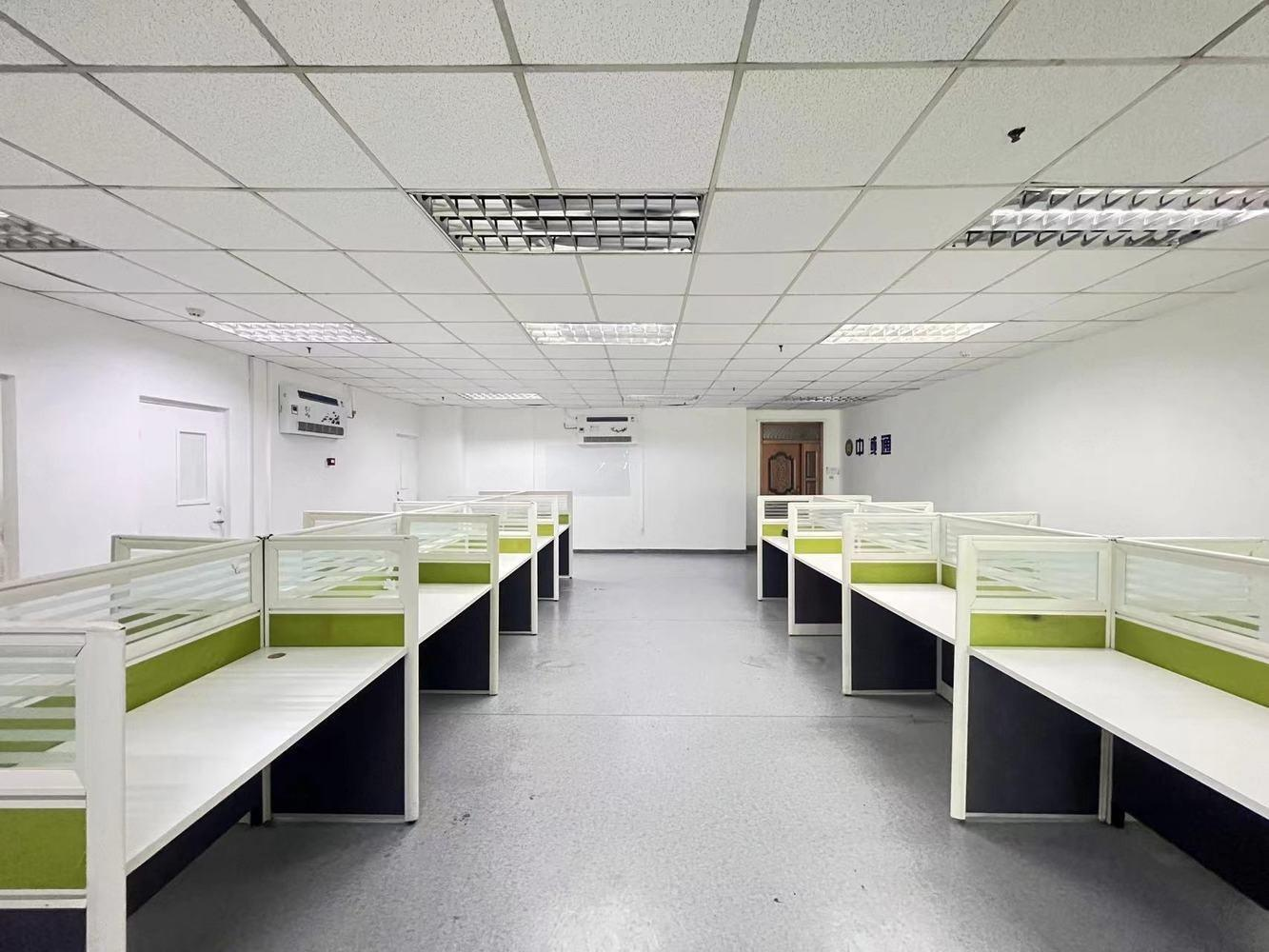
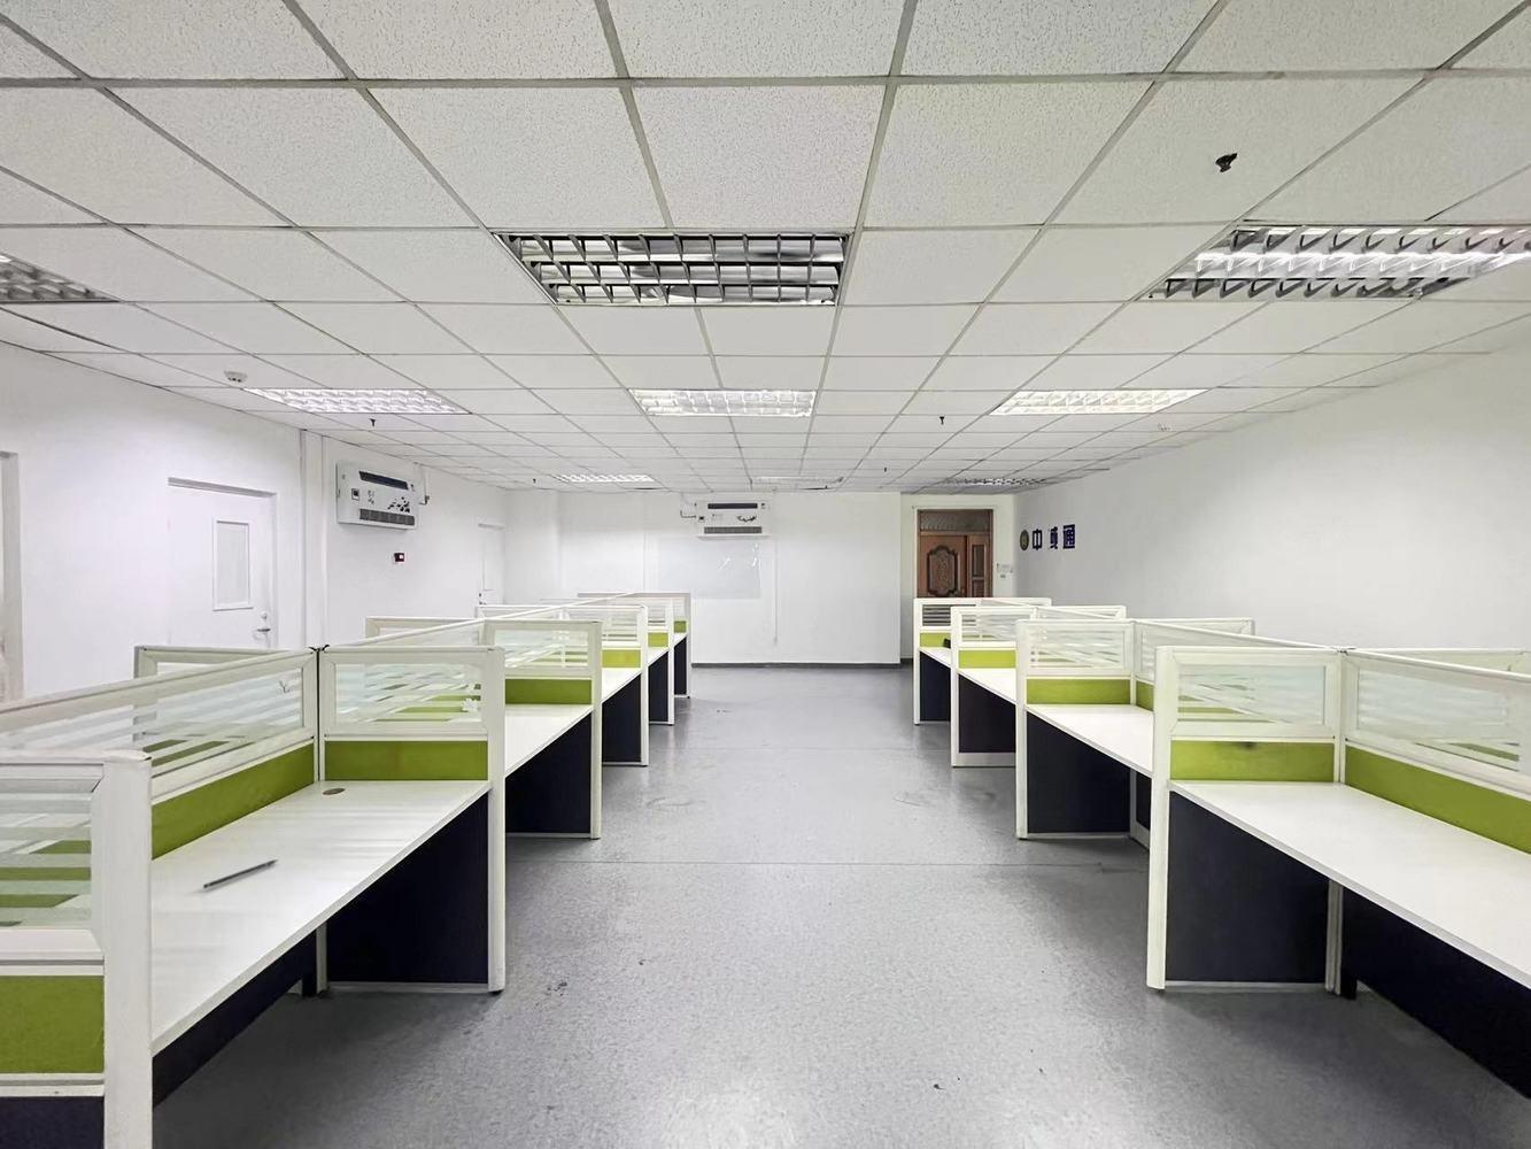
+ pen (242, 873)
